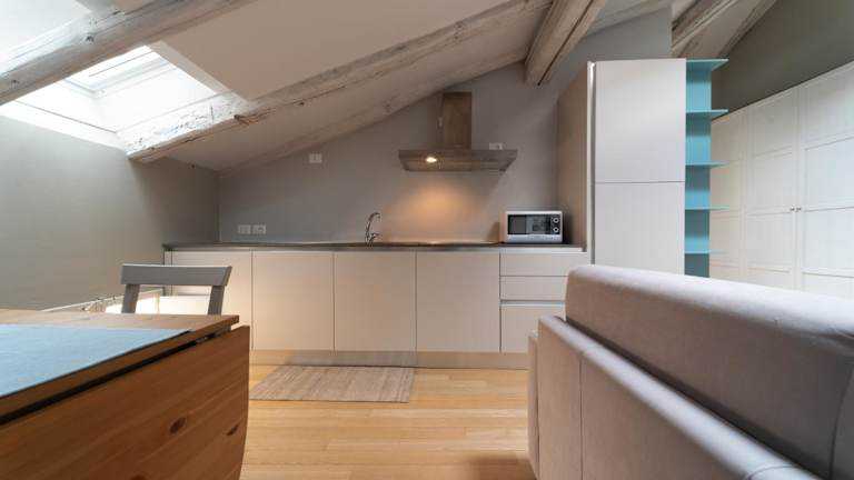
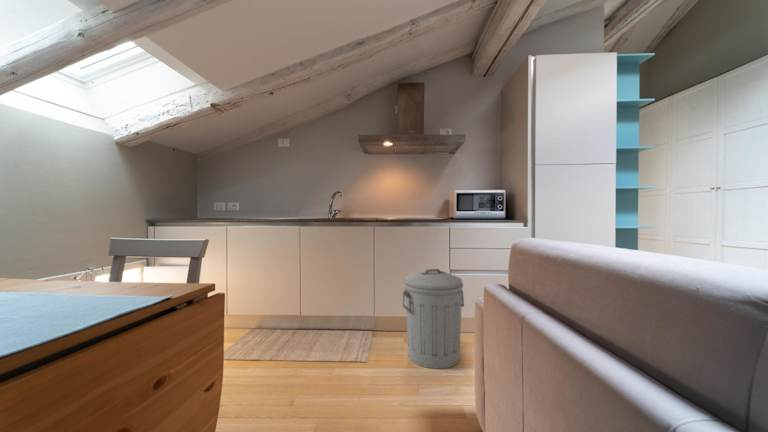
+ trash can (433, 312)
